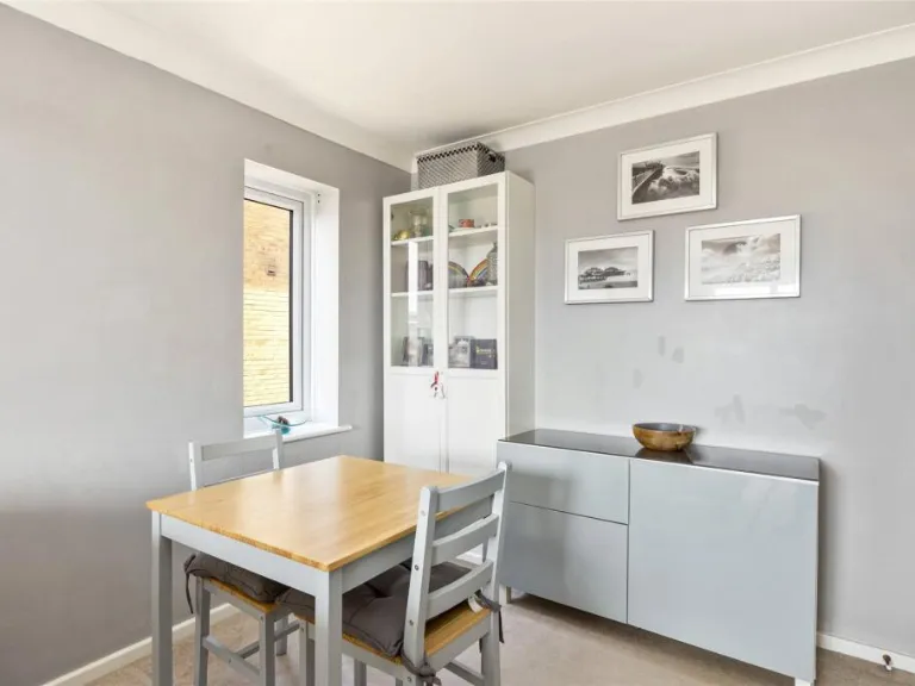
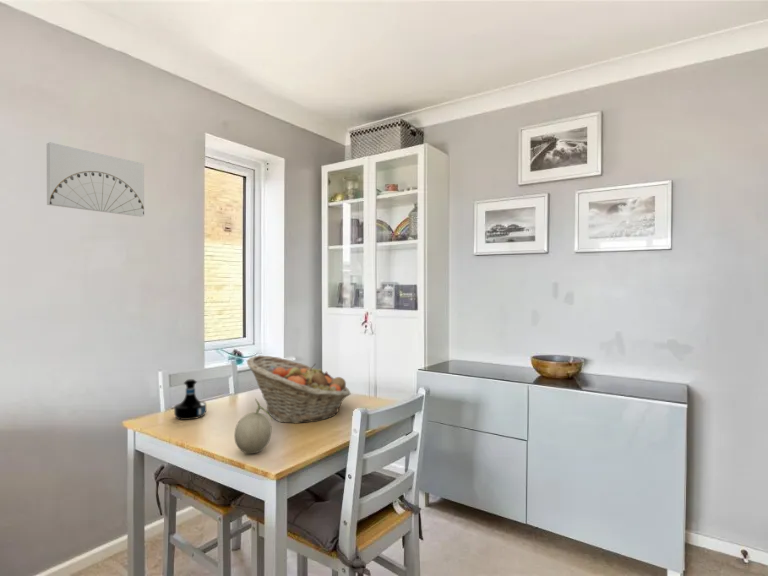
+ fruit basket (298, 384)
+ wall art (99, 182)
+ fruit (255, 428)
+ tequila bottle (190, 397)
